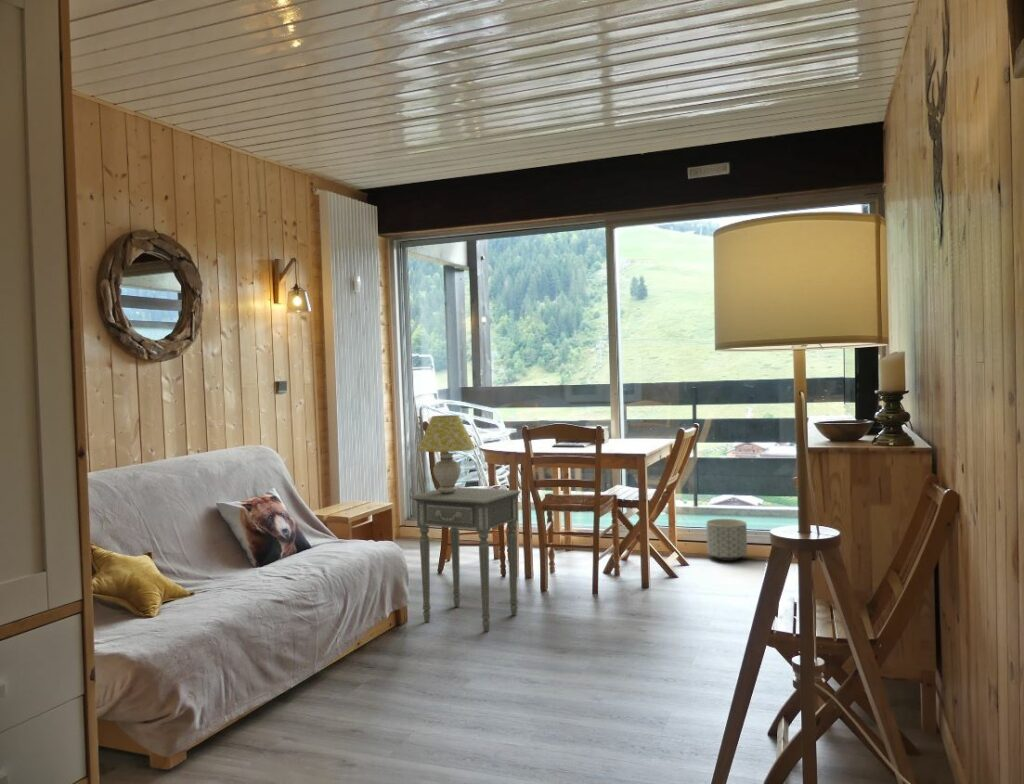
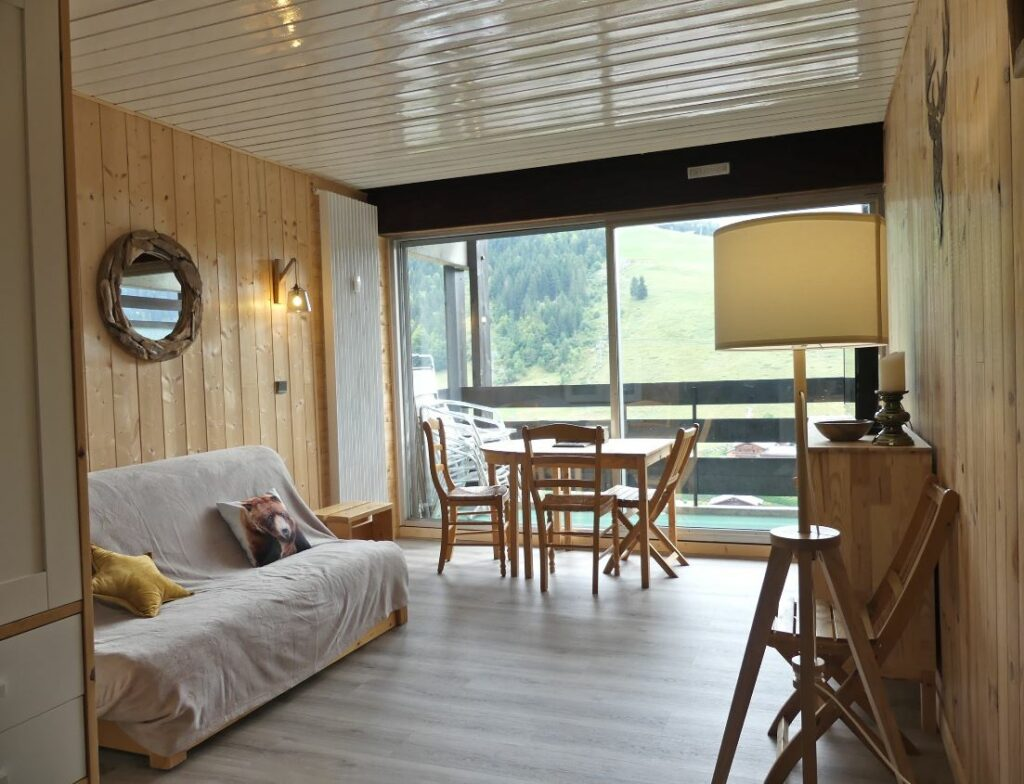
- planter (726, 540)
- side table (459, 557)
- table lamp (446, 454)
